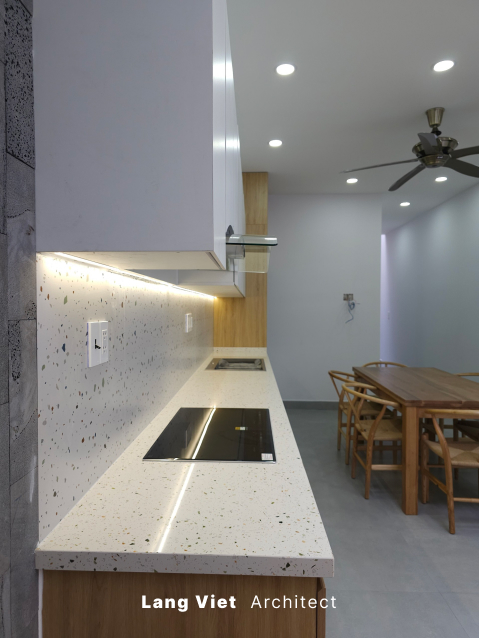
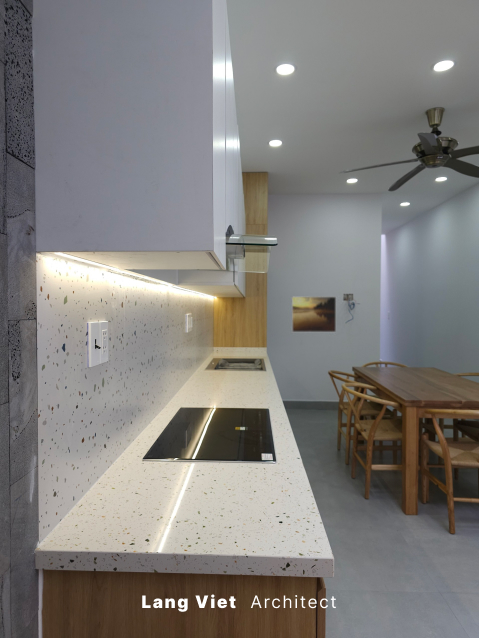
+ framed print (313, 314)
